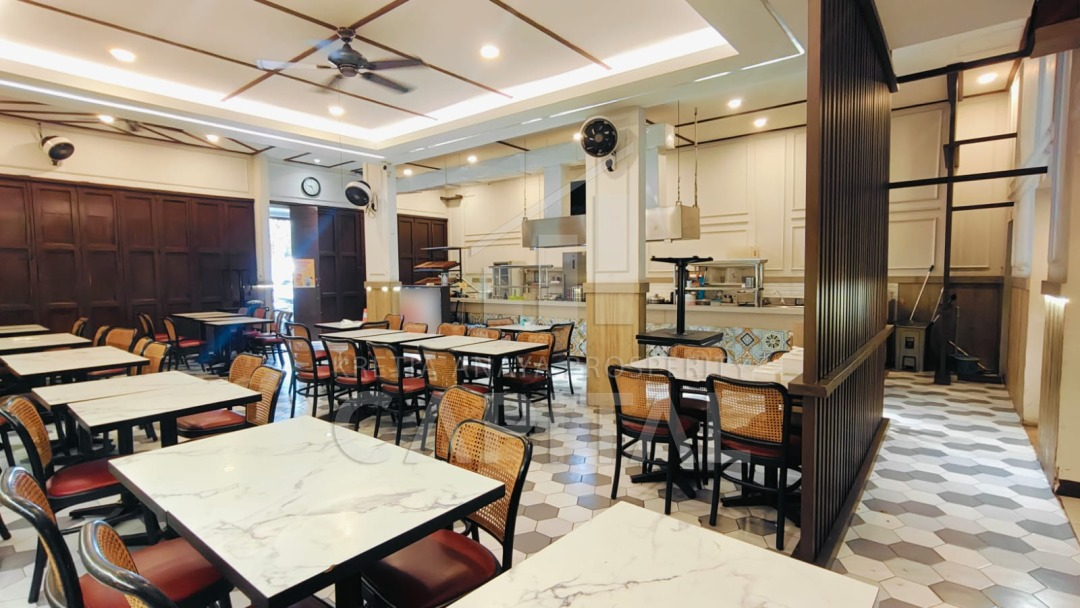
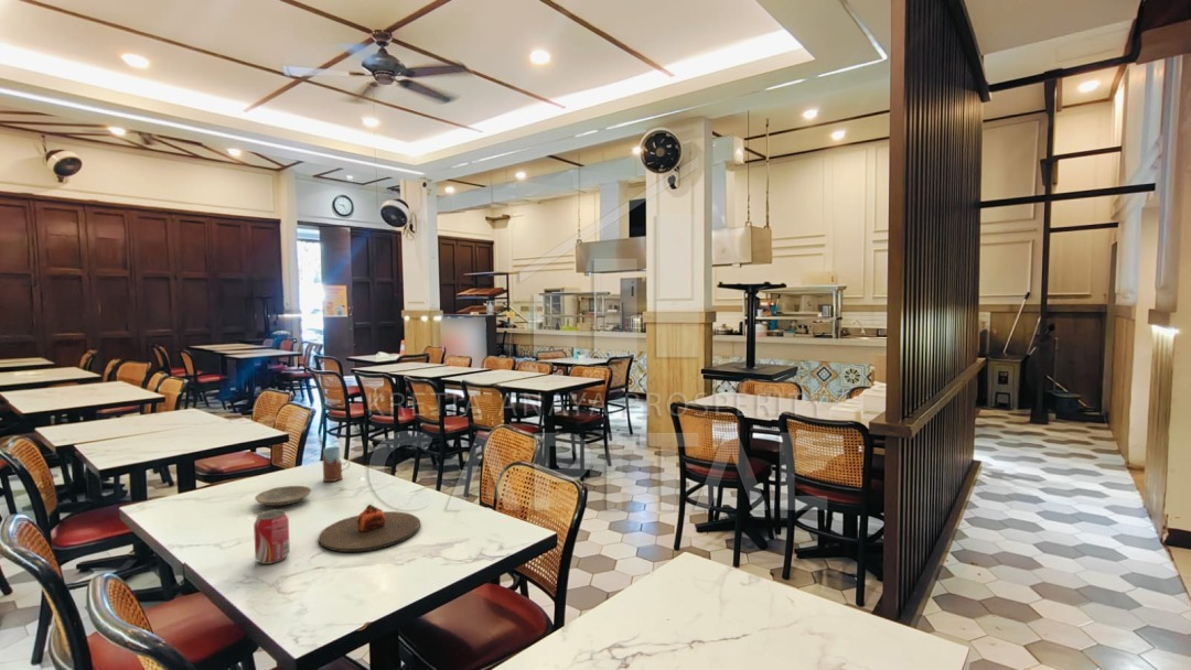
+ plate (371, 518)
+ drinking glass (335, 463)
+ plate (283, 497)
+ beverage can (271, 536)
